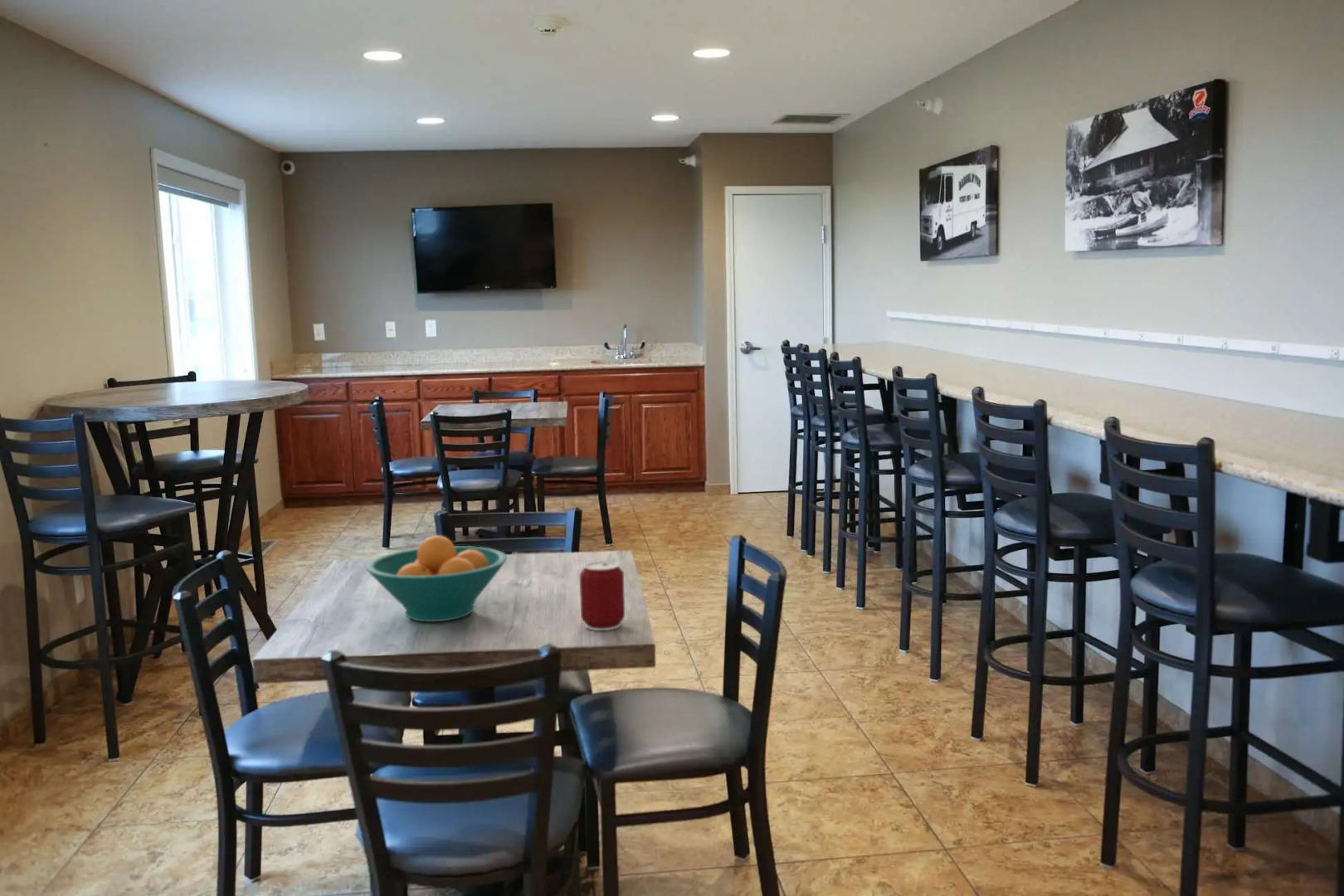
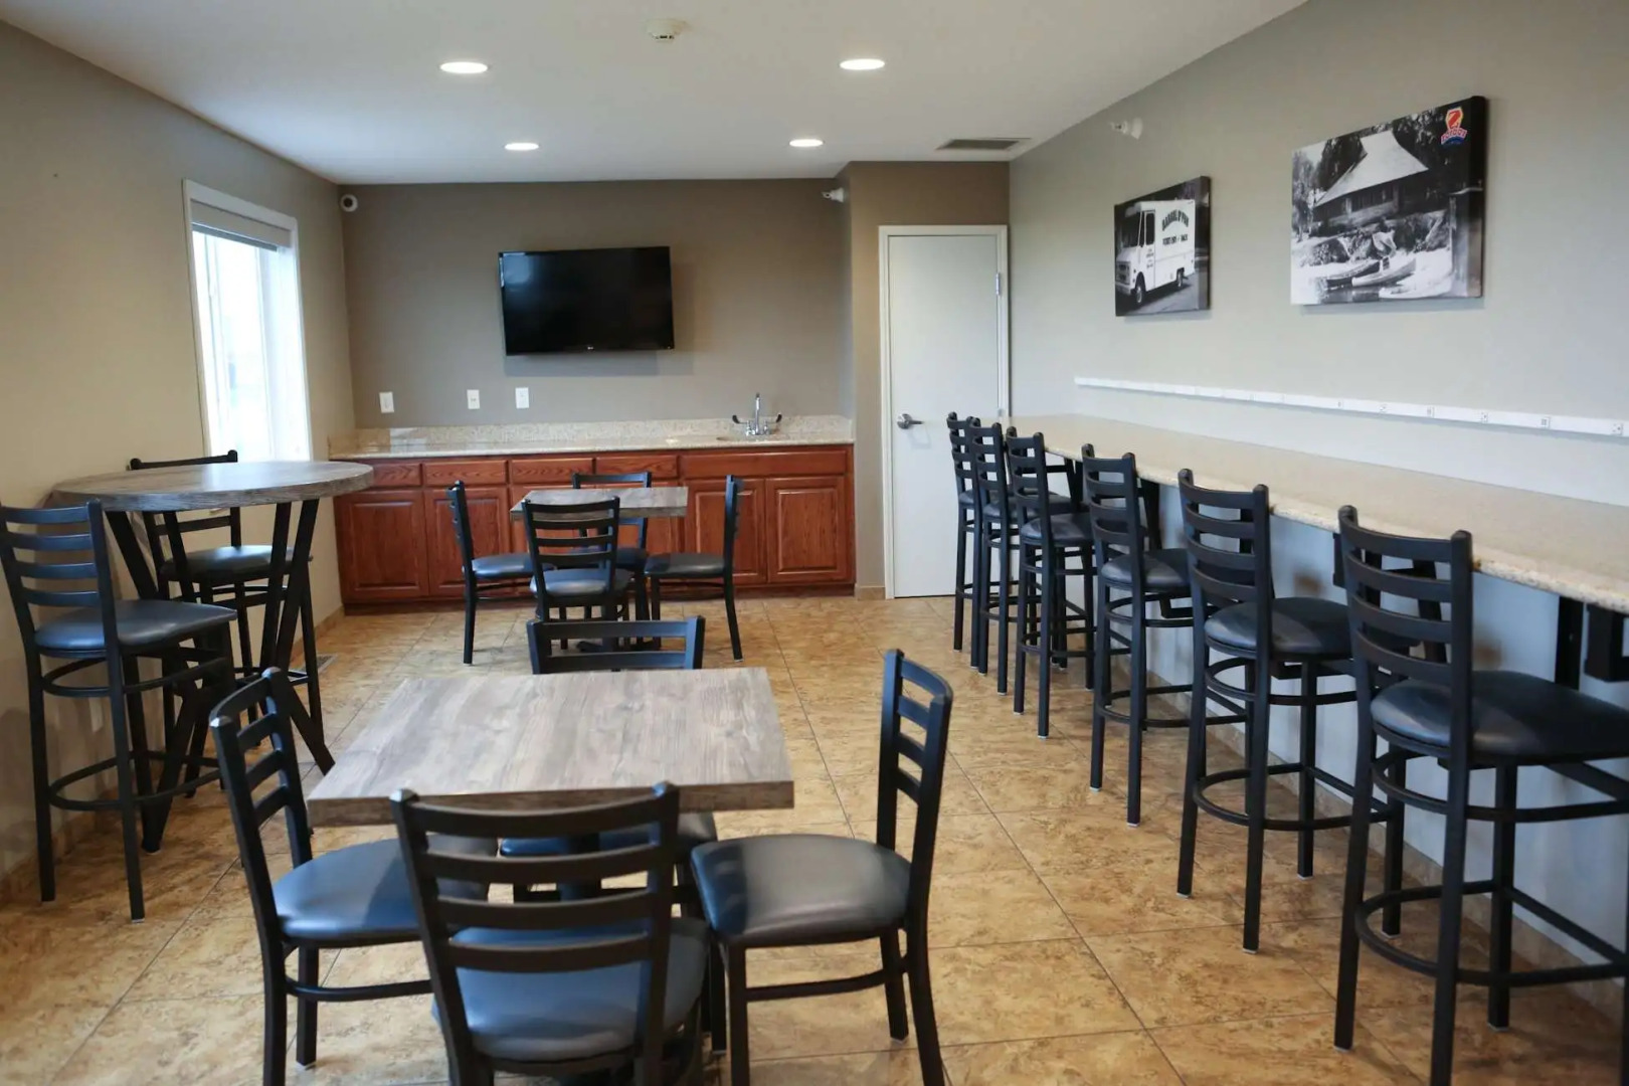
- fruit bowl (438, 575)
- can (602, 595)
